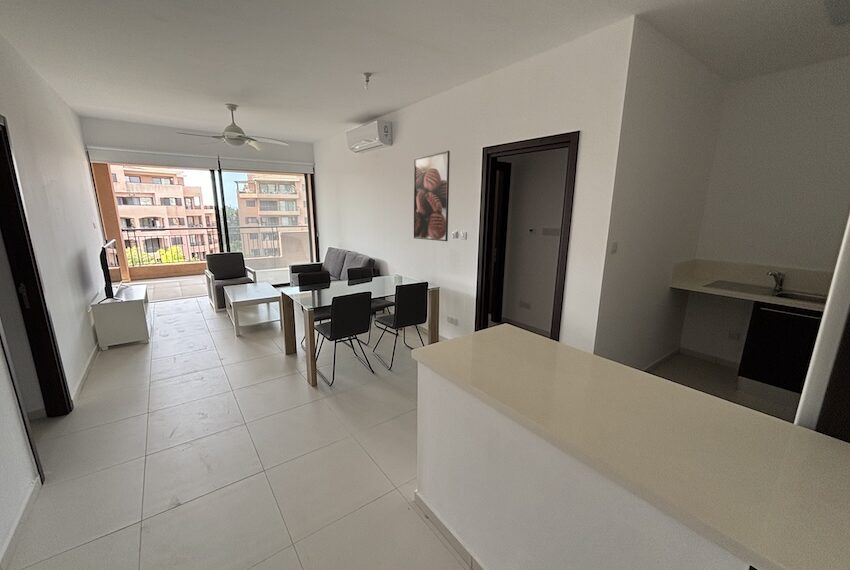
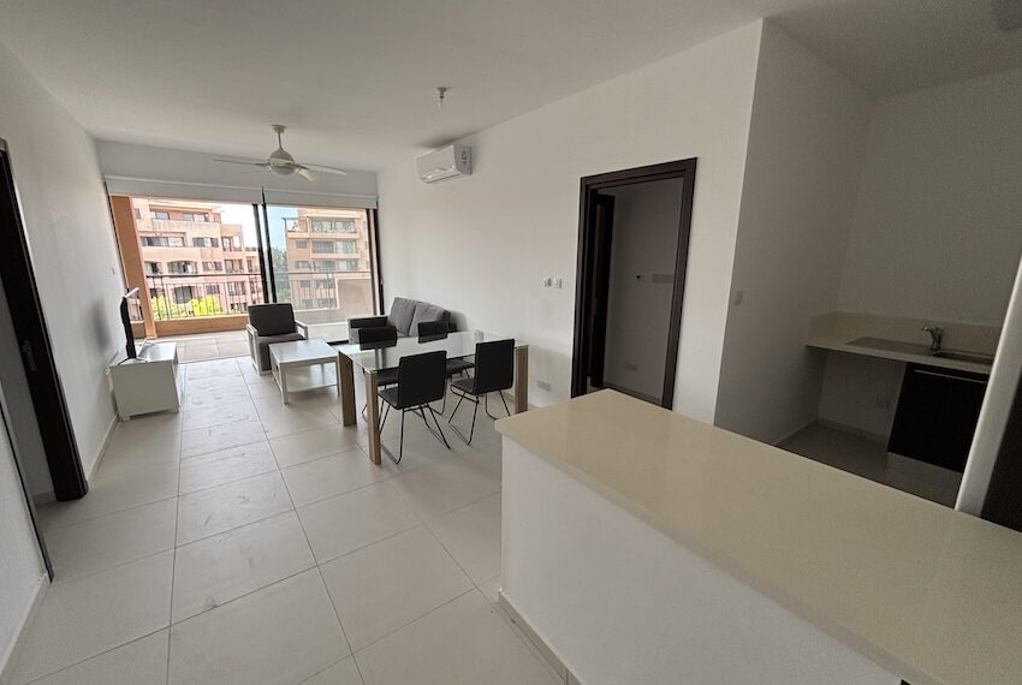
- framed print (430, 198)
